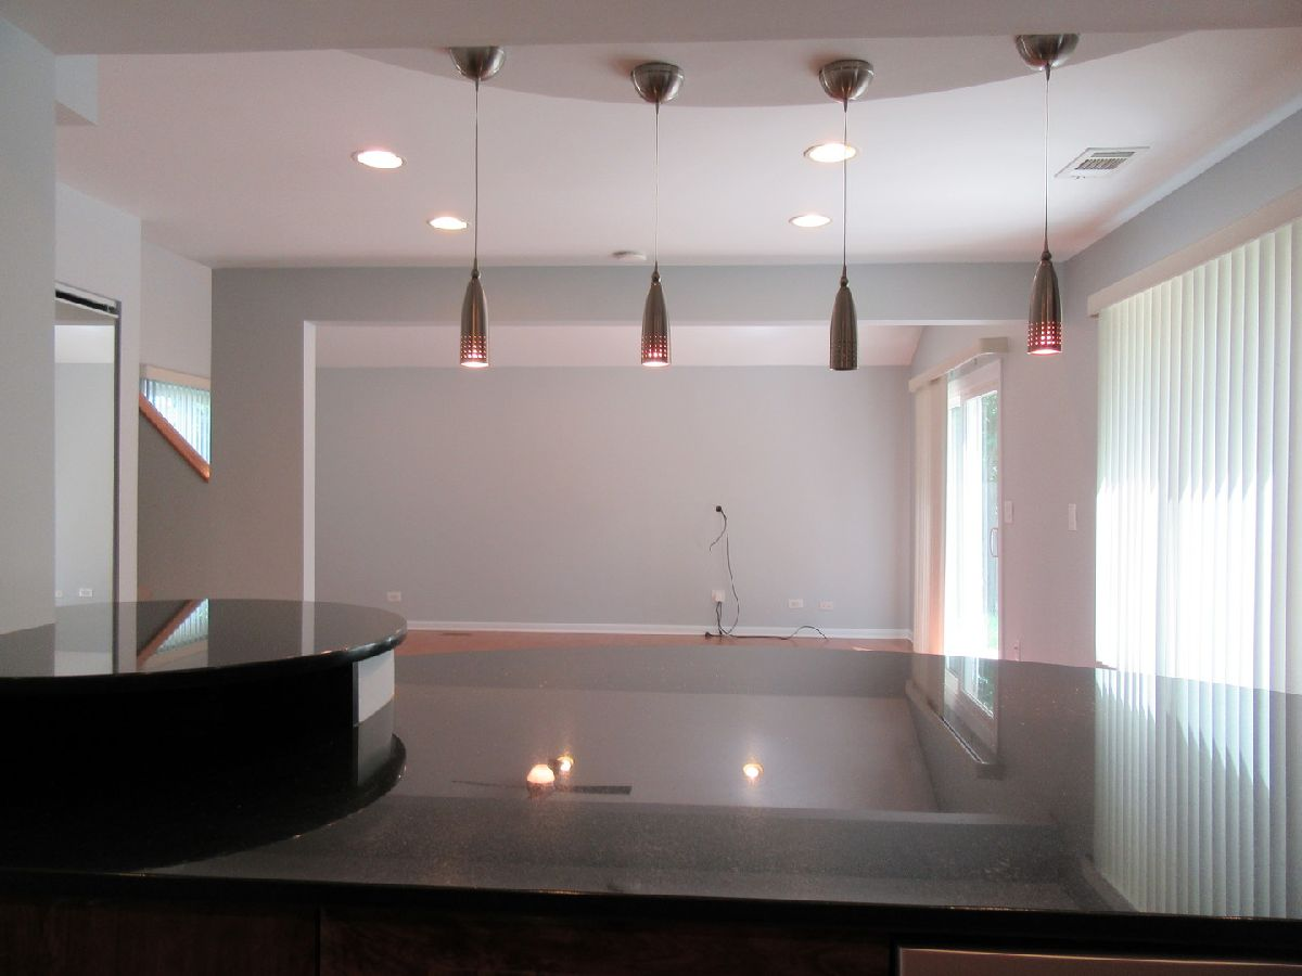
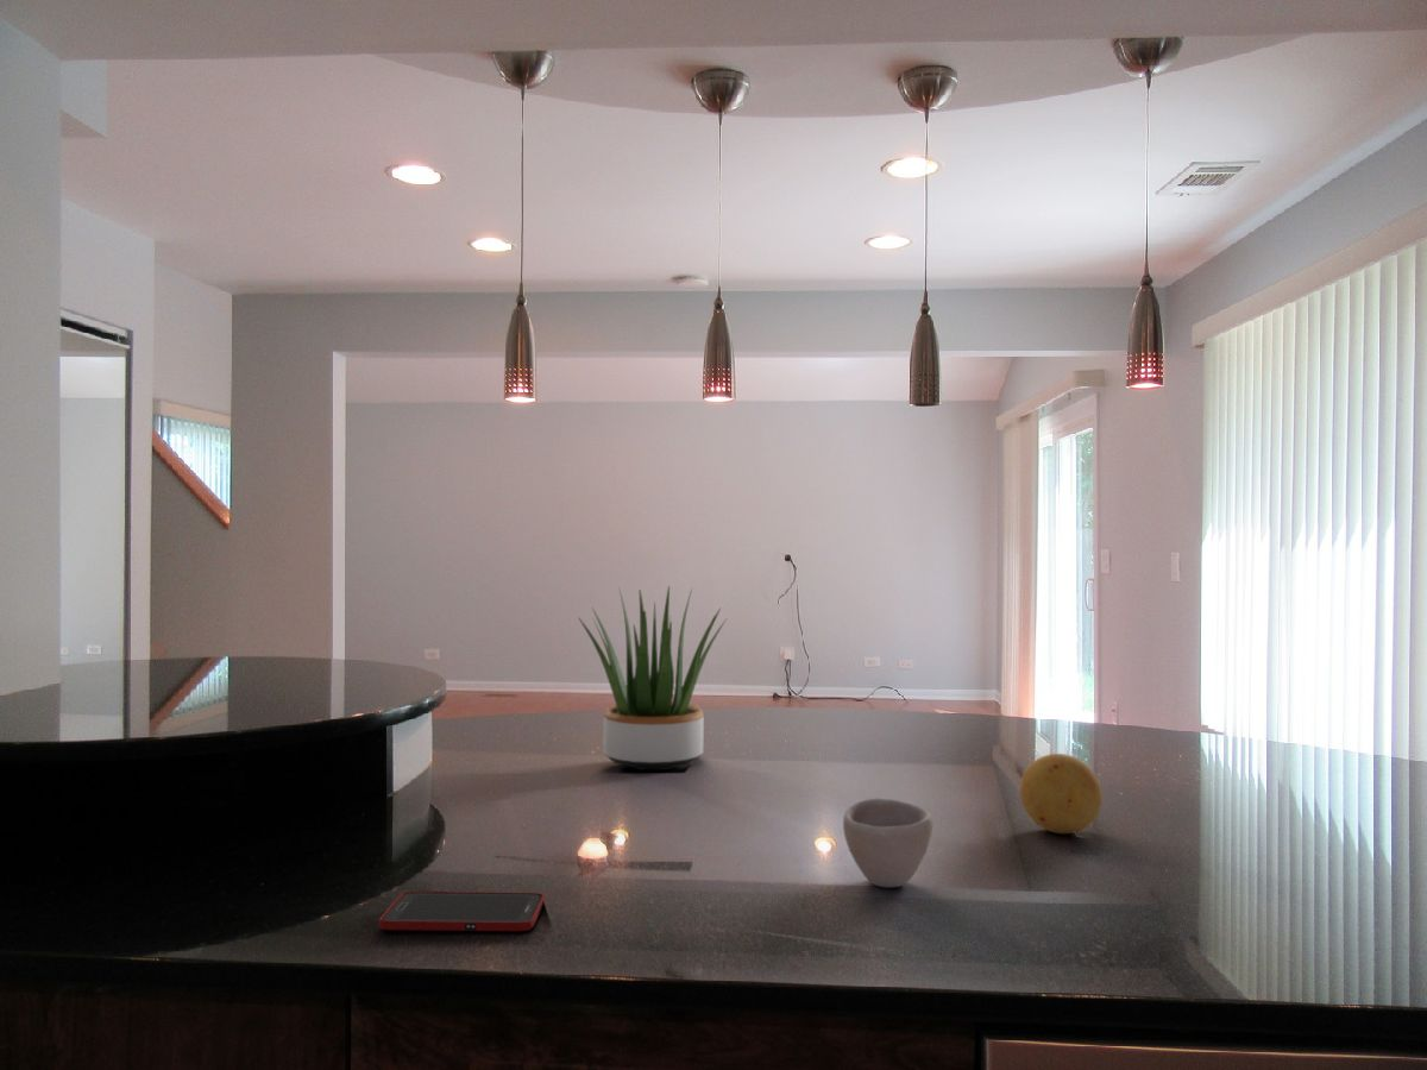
+ cell phone (464, 911)
+ fruit (1060, 793)
+ cup (880, 842)
+ potted plant (654, 676)
